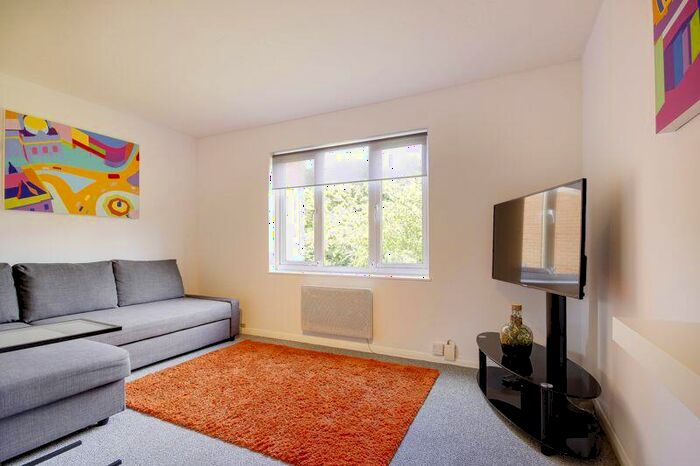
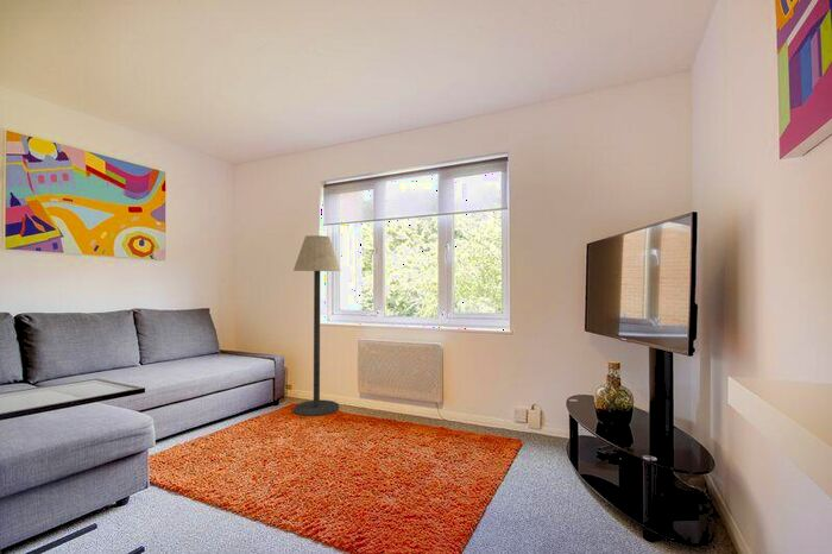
+ floor lamp (316, 322)
